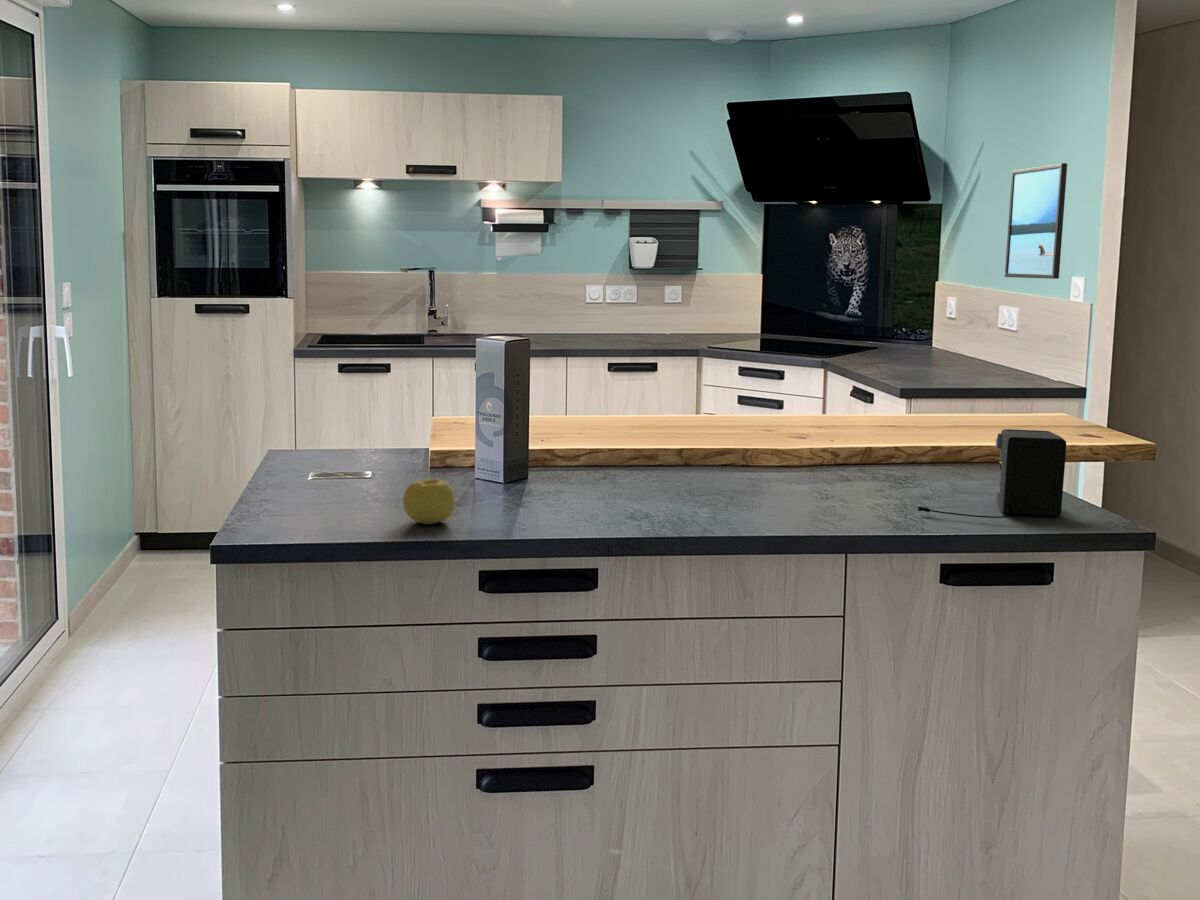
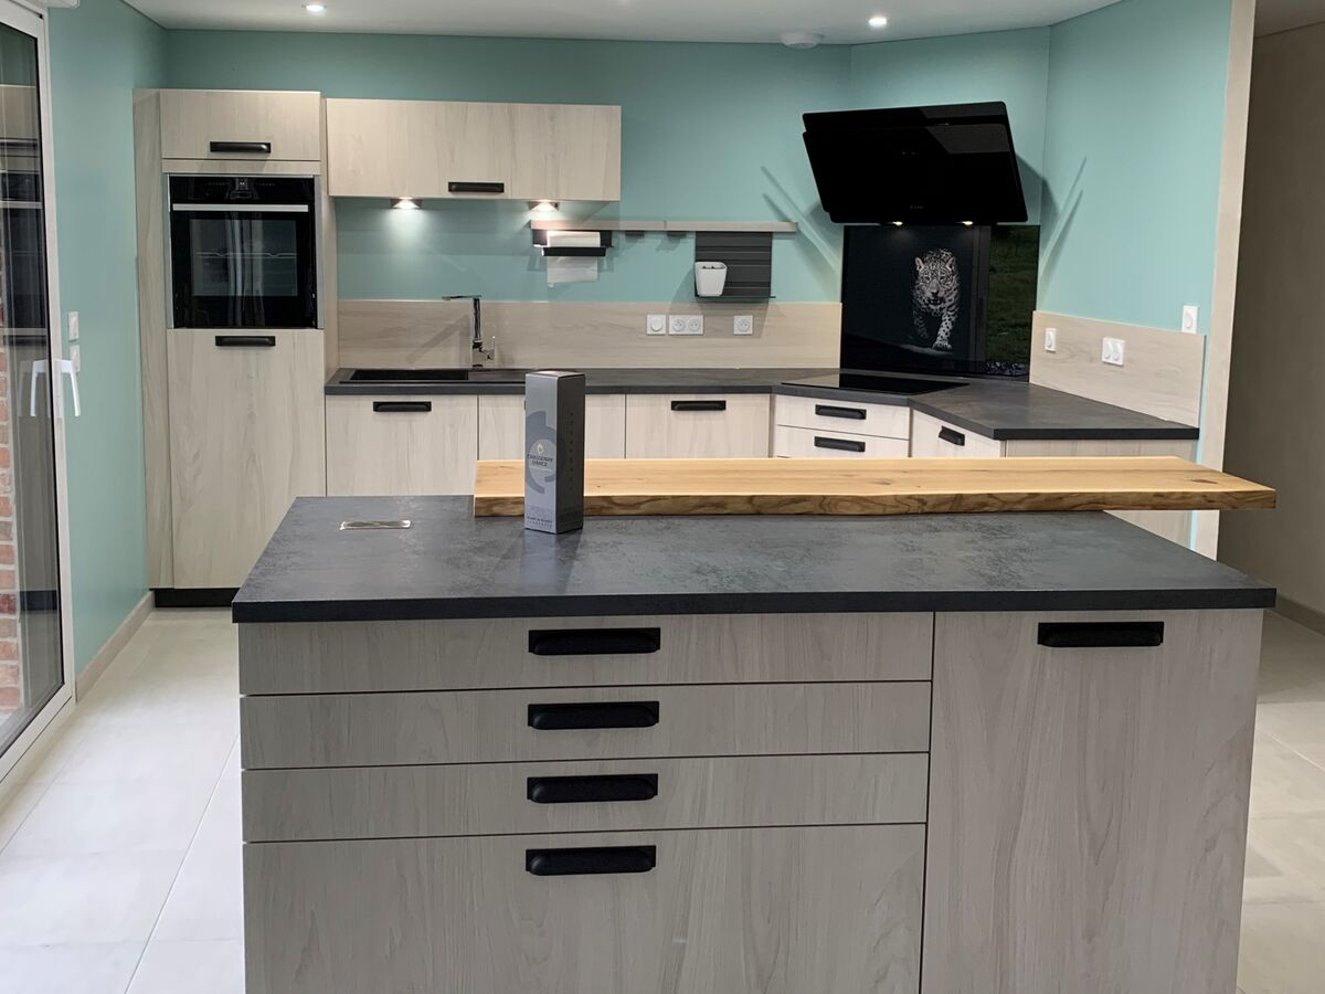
- coffee maker (1000, 469)
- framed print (1034, 222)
- fruit (429, 501)
